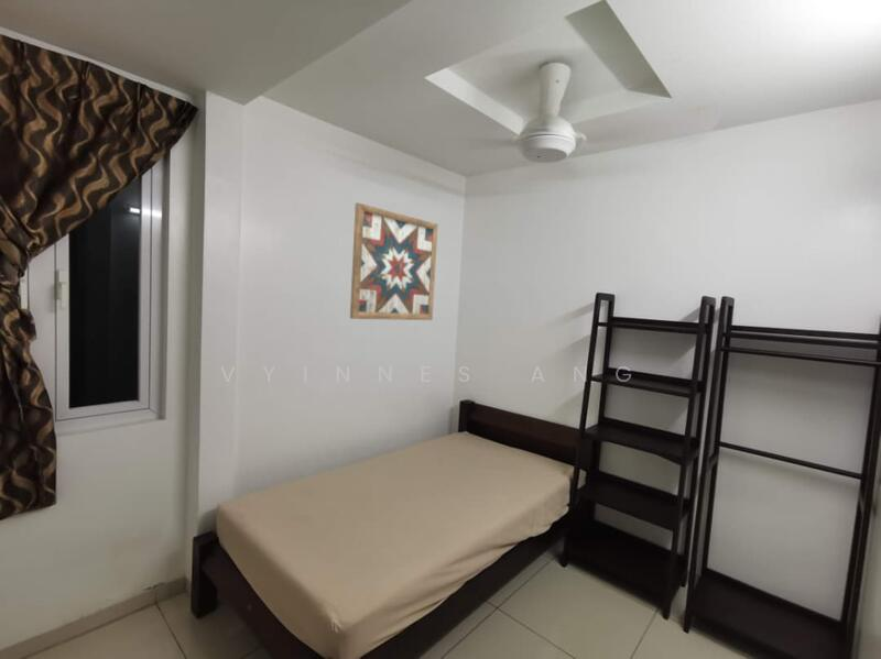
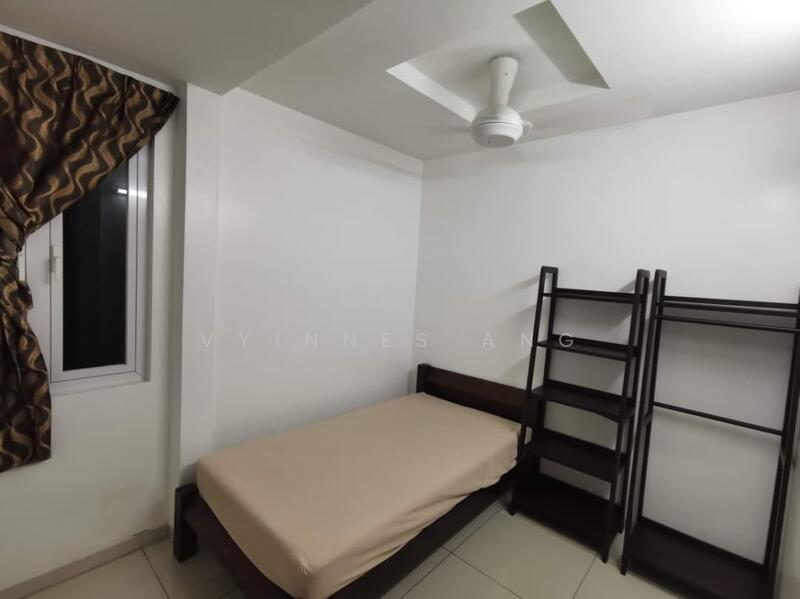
- wall art (398, 267)
